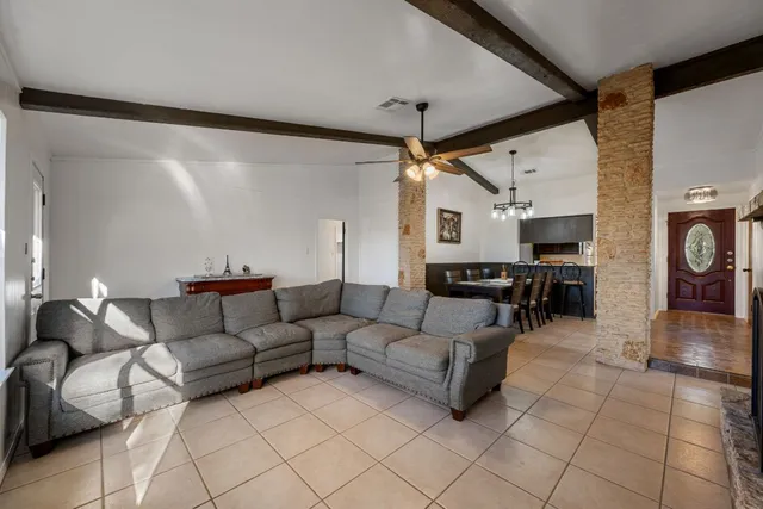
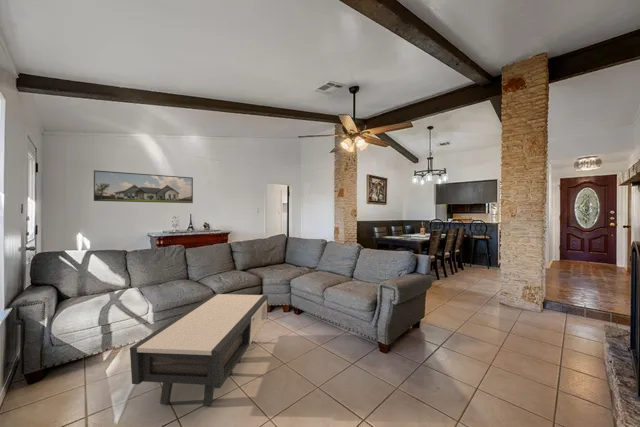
+ coffee table (215, 341)
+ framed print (147, 188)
